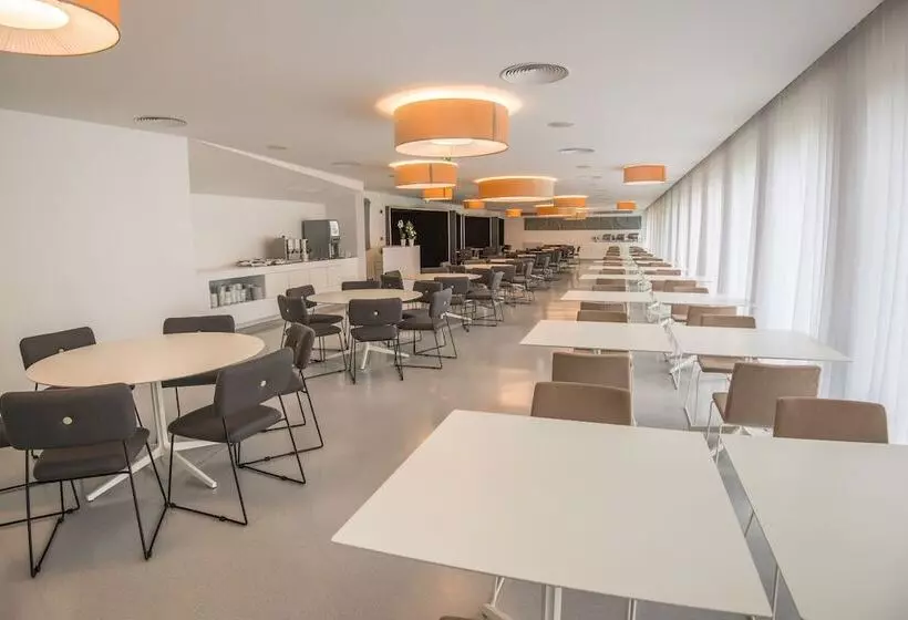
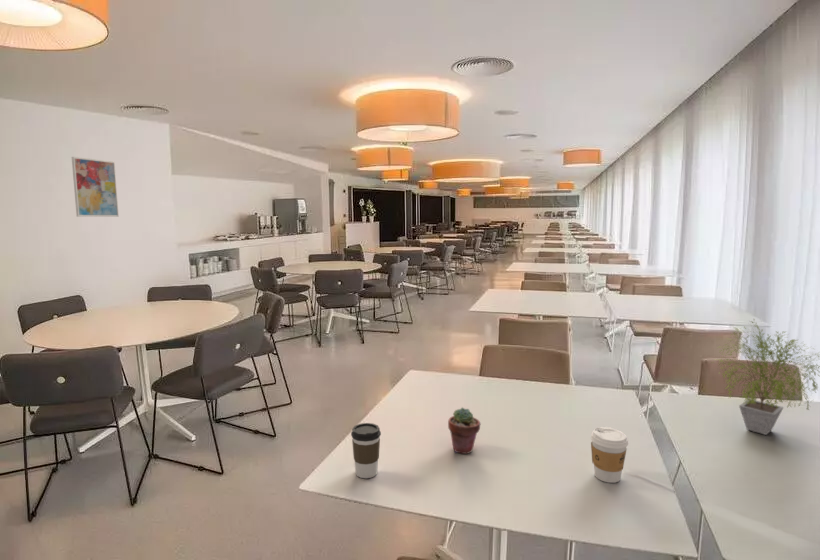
+ potted plant (770, 377)
+ wall art (96, 188)
+ coffee cup (608, 454)
+ coffee cup (366, 450)
+ potted succulent (463, 428)
